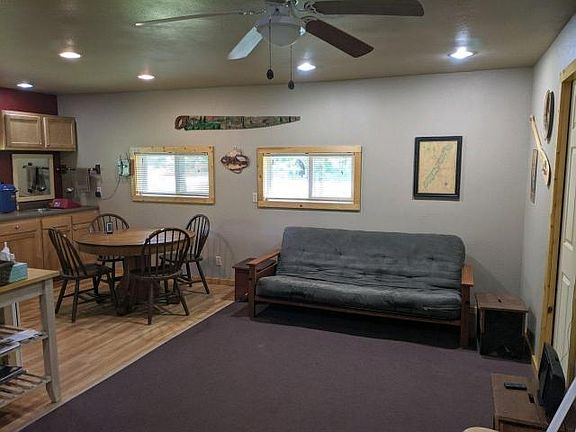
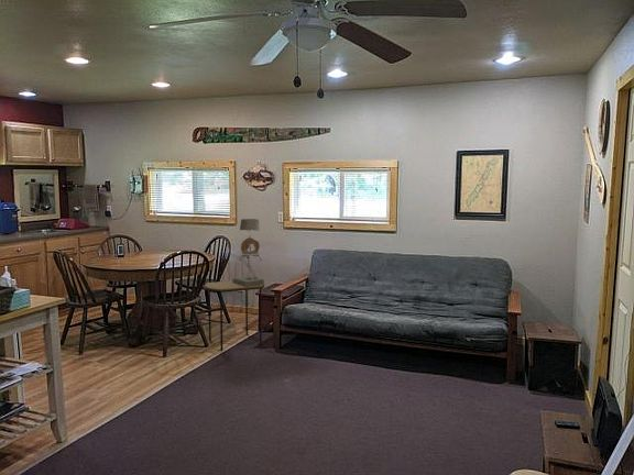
+ side table (245, 313)
+ table lamp (248, 251)
